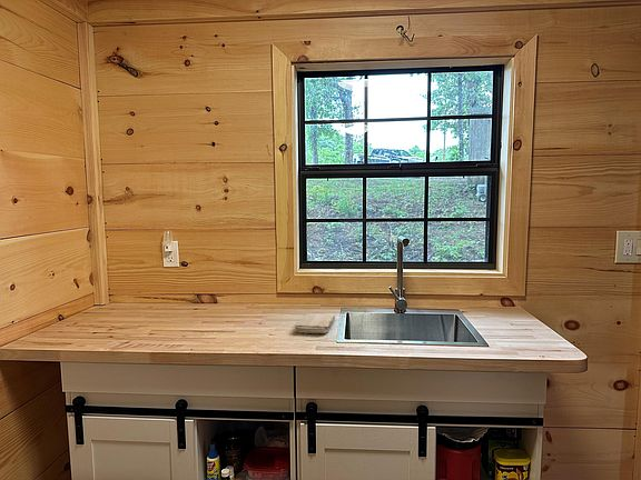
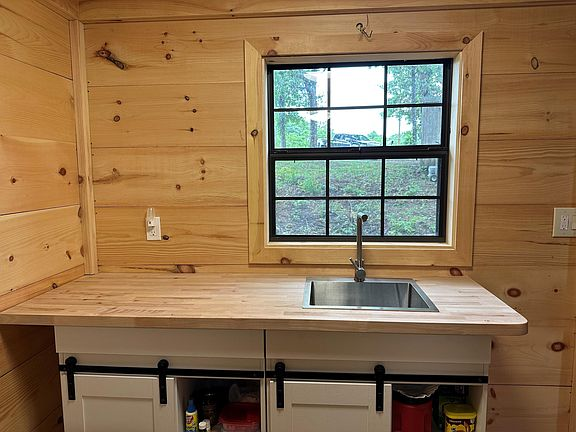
- washcloth (315, 322)
